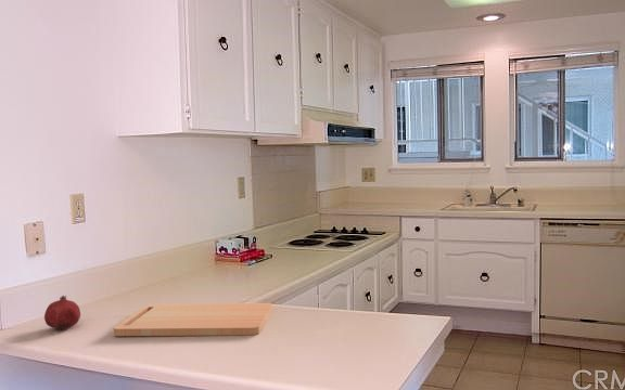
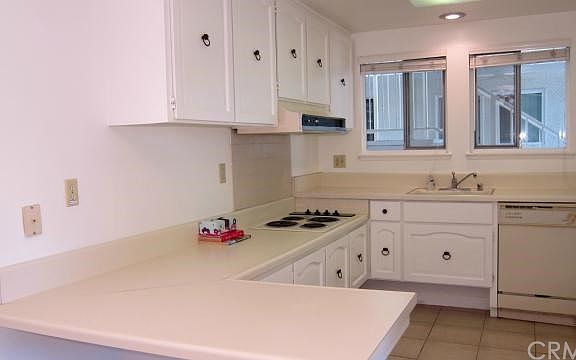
- fruit (62, 311)
- cutting board (197, 317)
